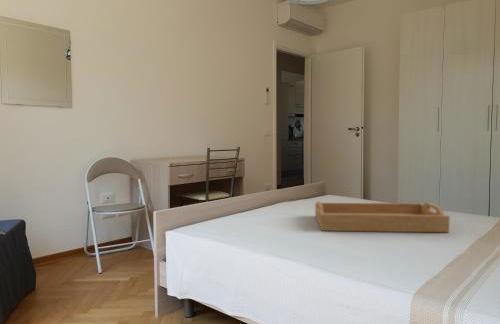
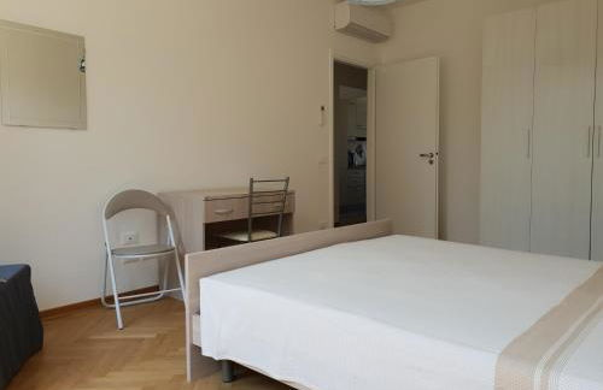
- serving tray (375, 213)
